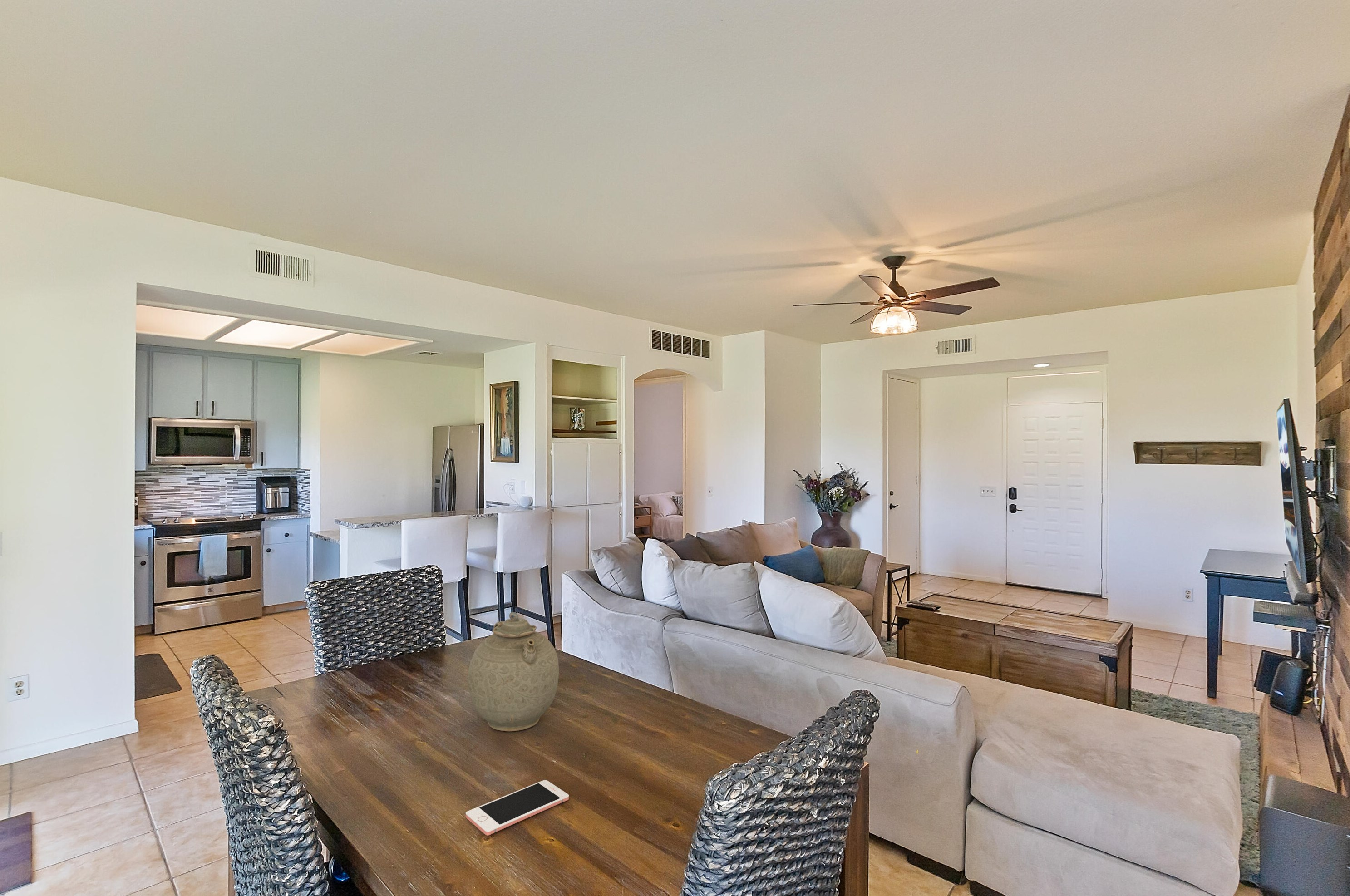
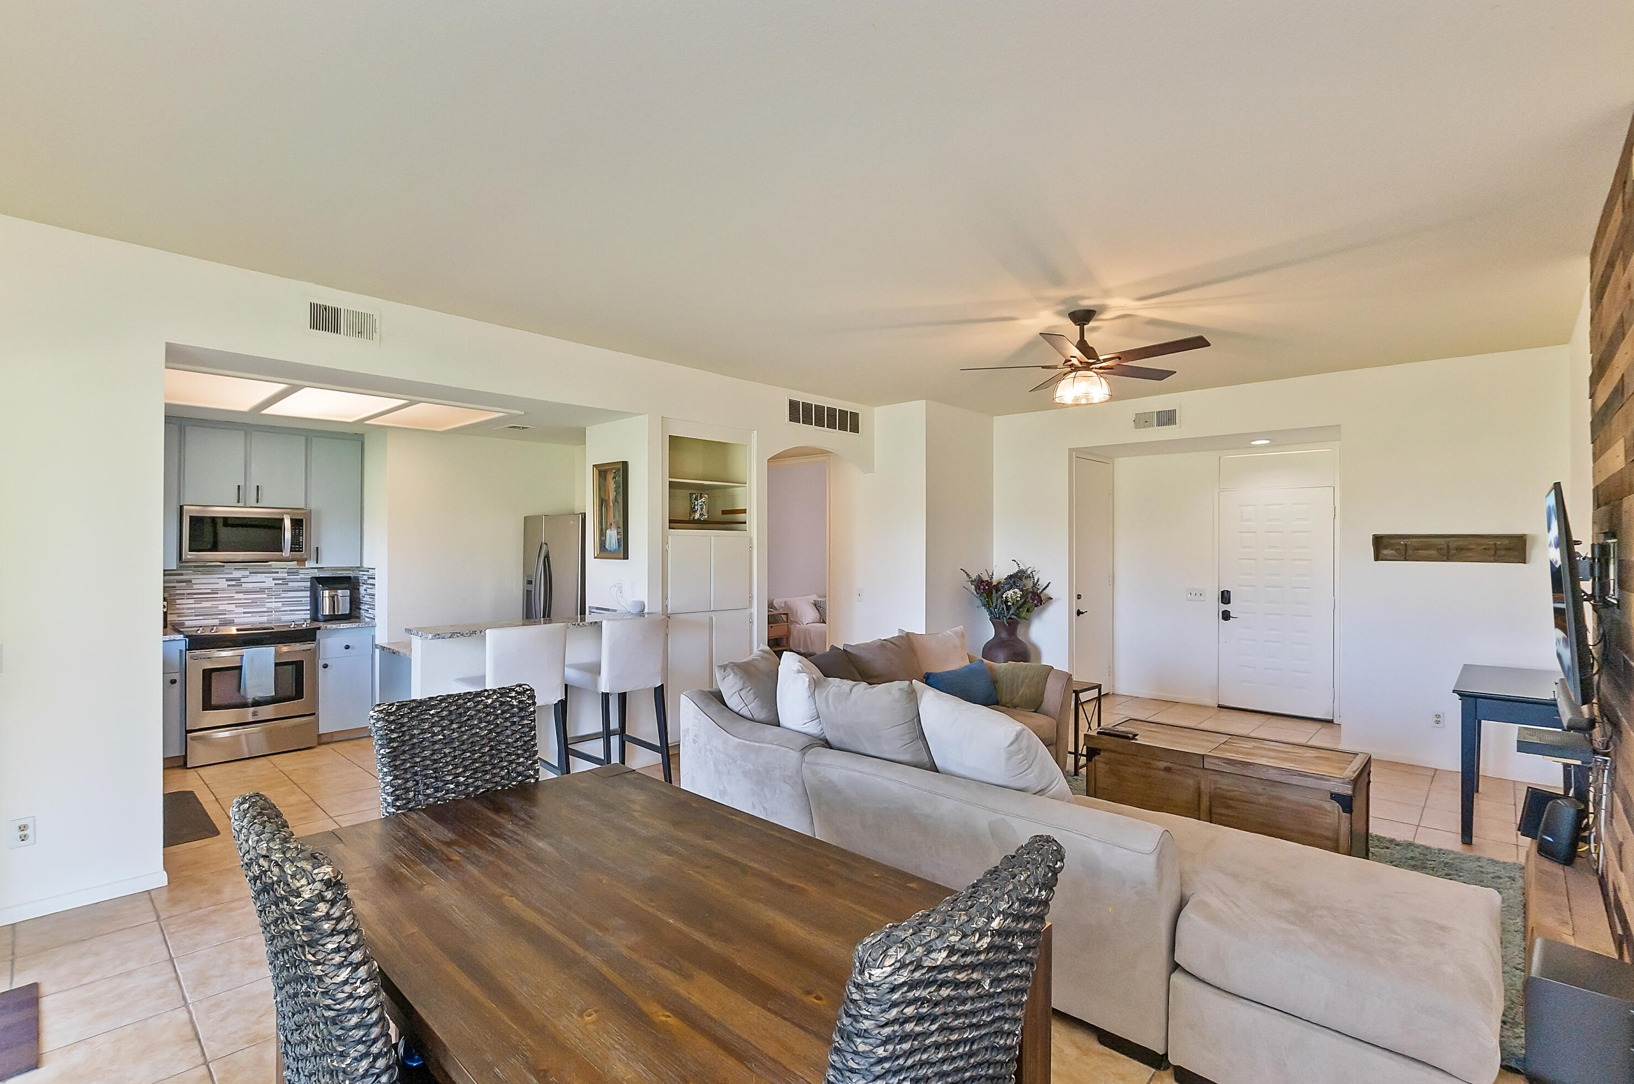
- cell phone (518, 806)
- teapot (514, 666)
